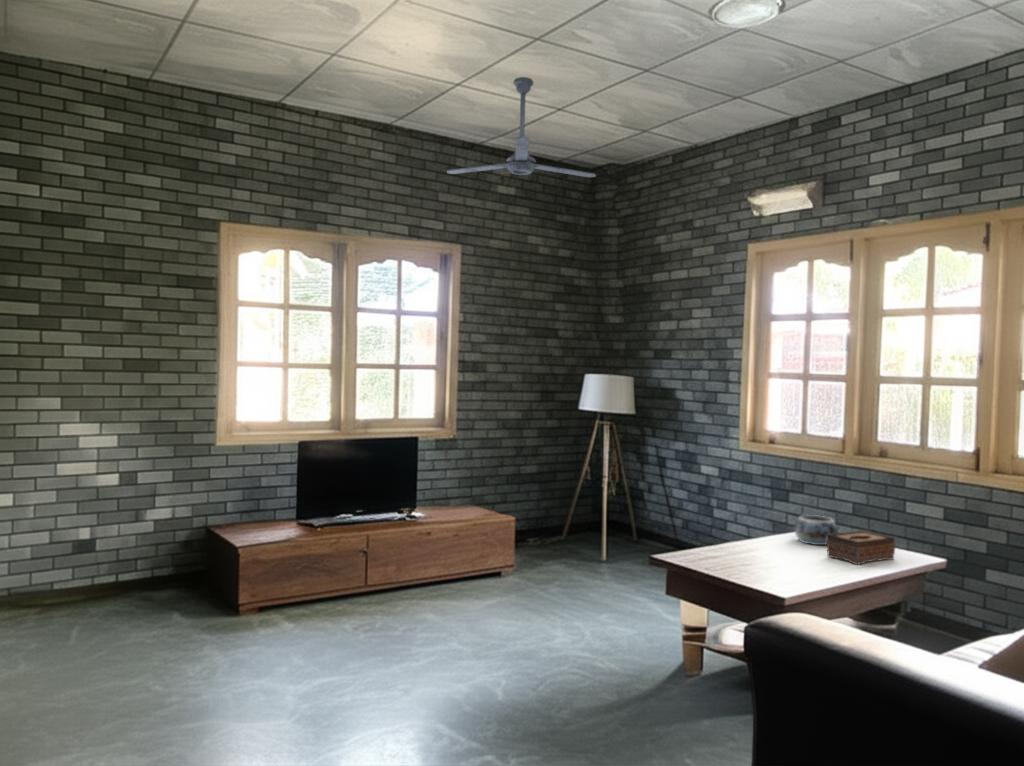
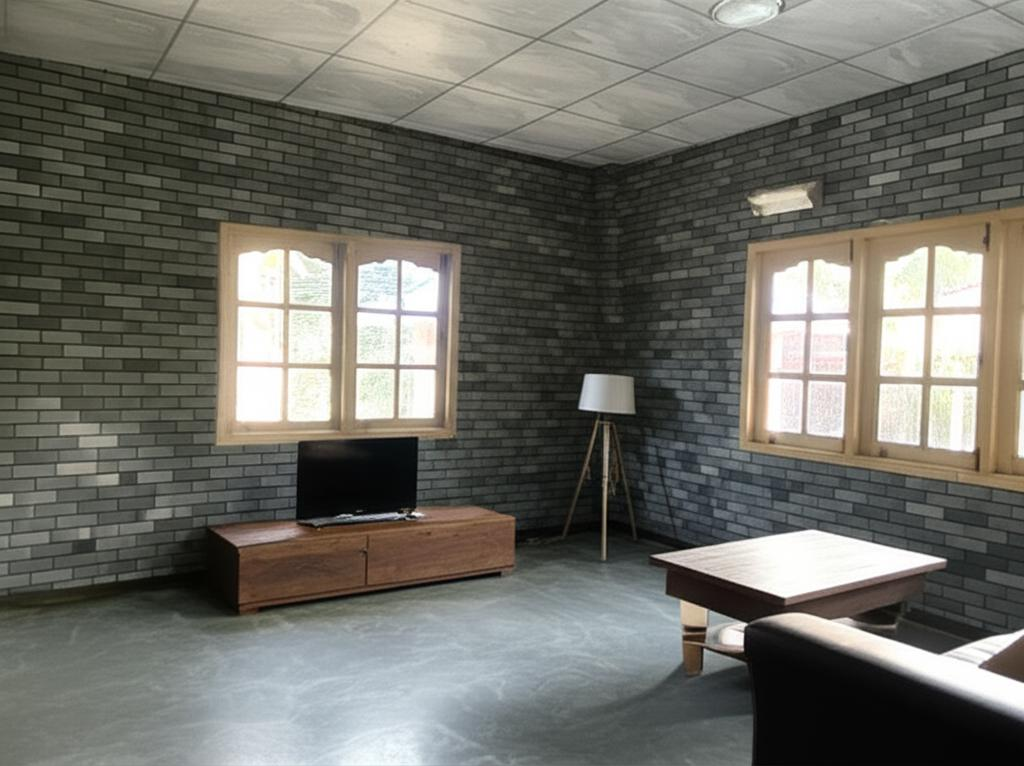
- ceiling fan (522, 119)
- tissue box (860, 547)
- decorative bowl (815, 530)
